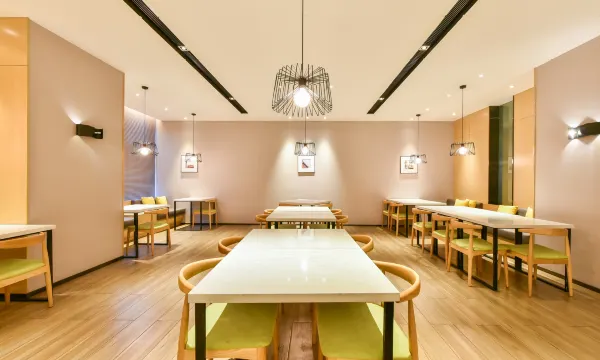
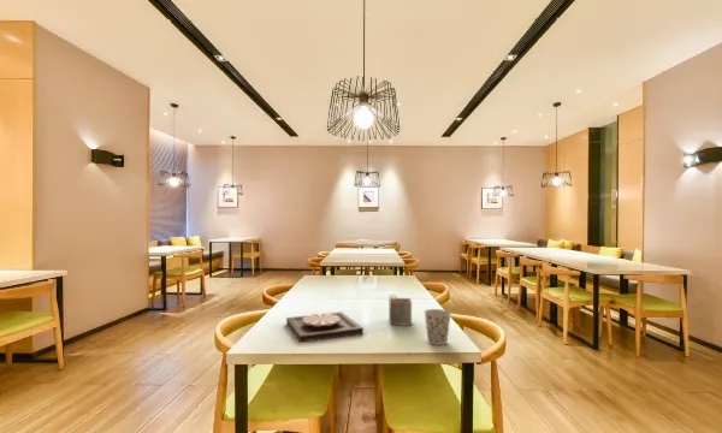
+ cup (437, 327)
+ napkin holder (400, 307)
+ plate (322, 322)
